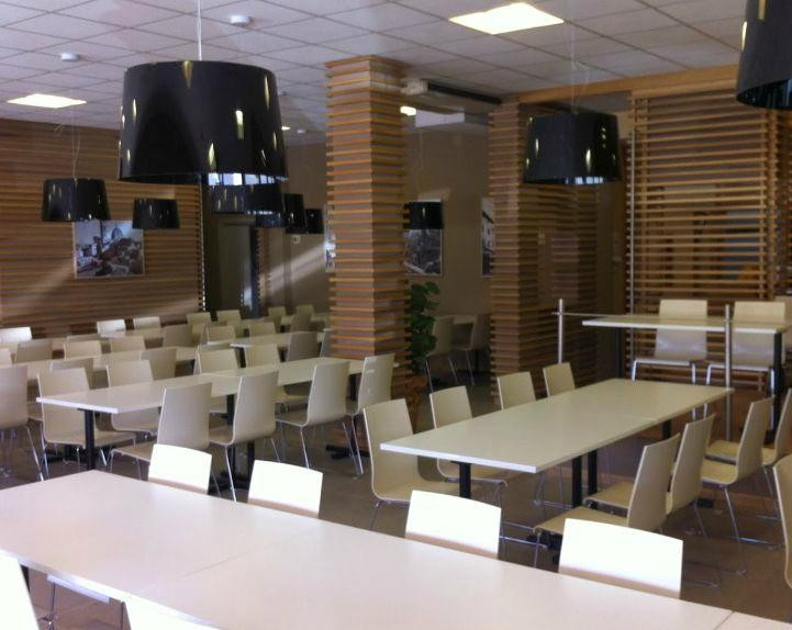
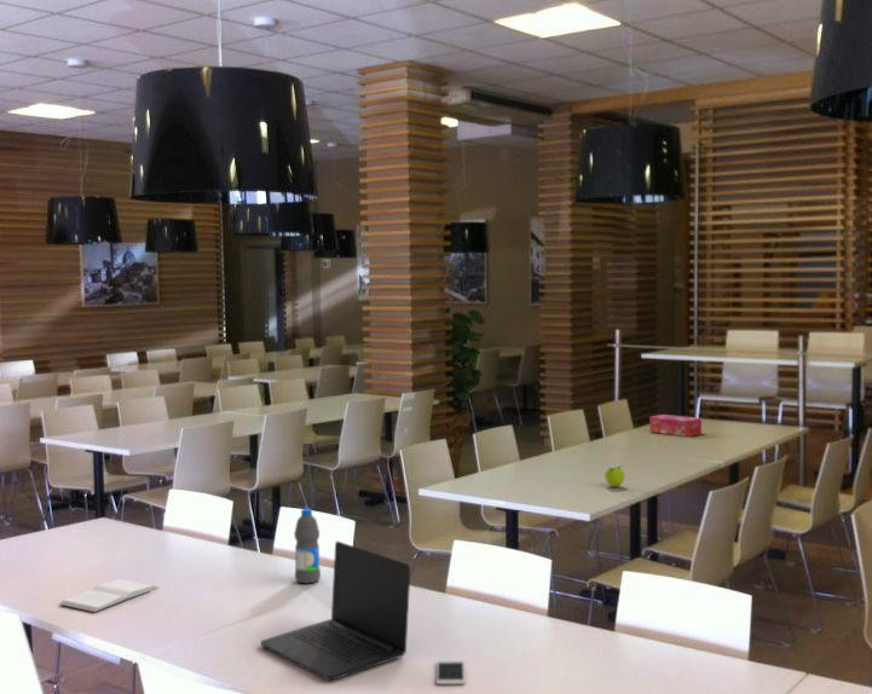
+ book (110, 592)
+ water bottle (306, 544)
+ tissue box (675, 424)
+ fruit (614, 475)
+ laptop (333, 606)
+ smartphone (450, 671)
